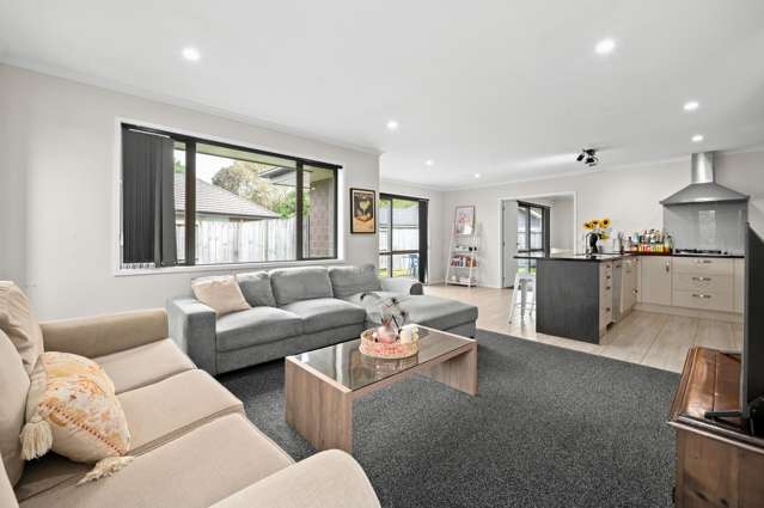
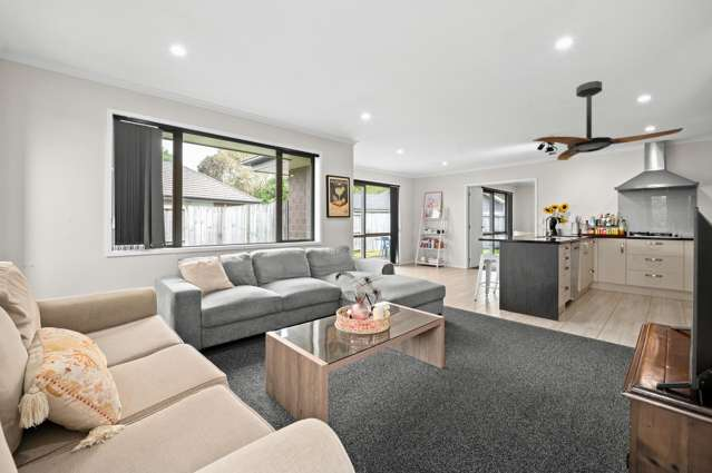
+ ceiling fan (591, 116)
